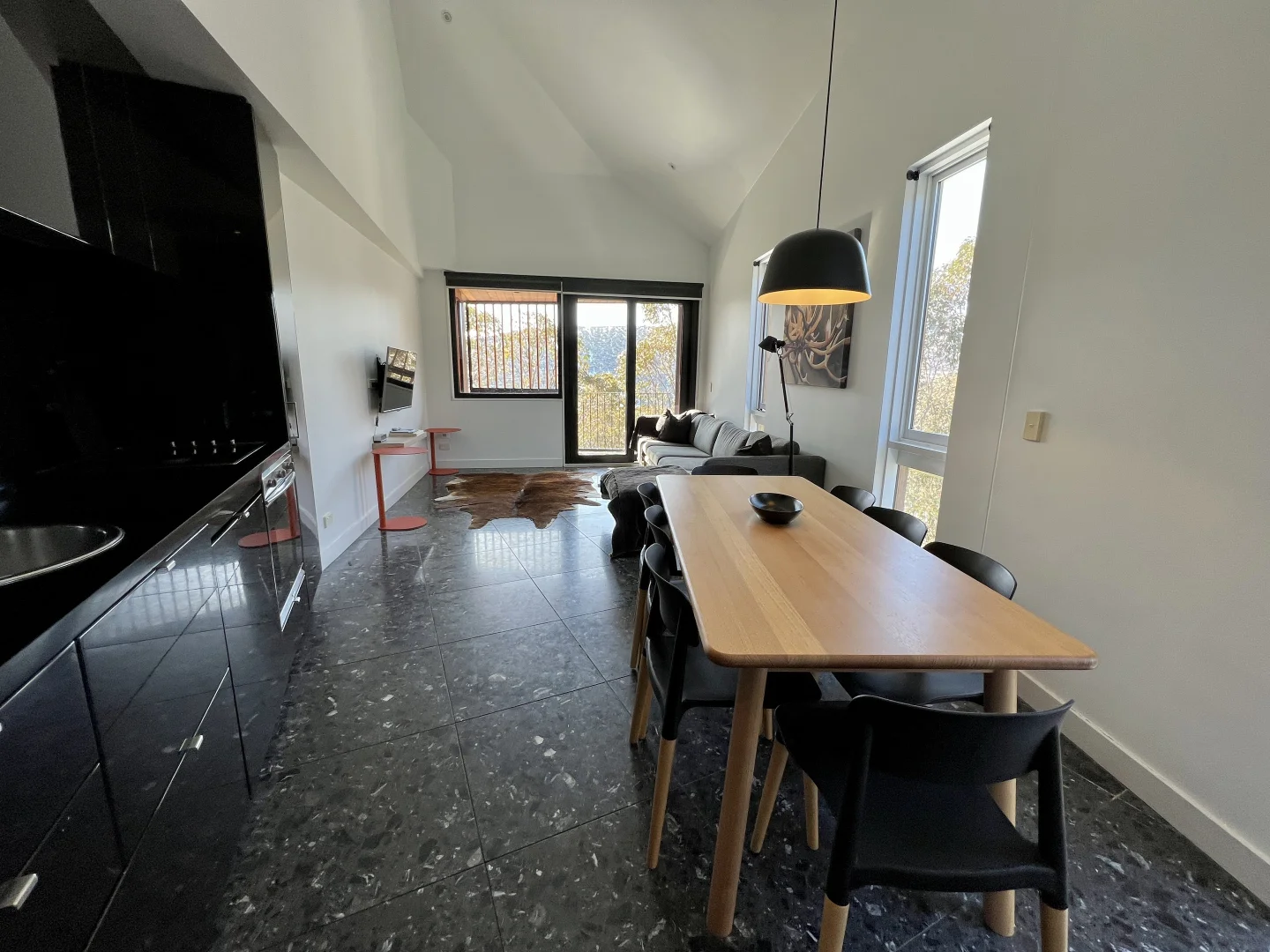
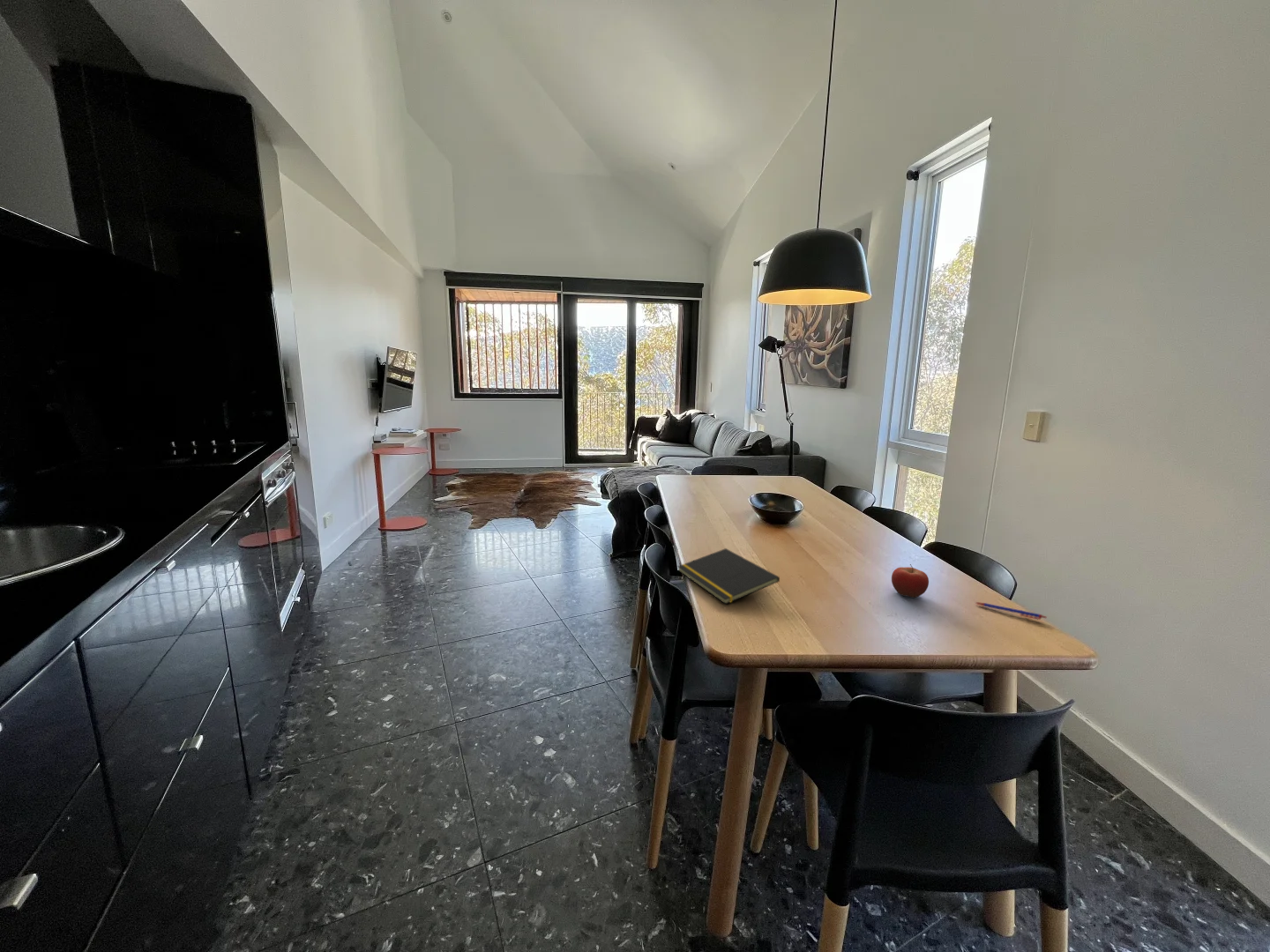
+ fruit (909, 579)
+ pen (1009, 609)
+ notepad (726, 573)
